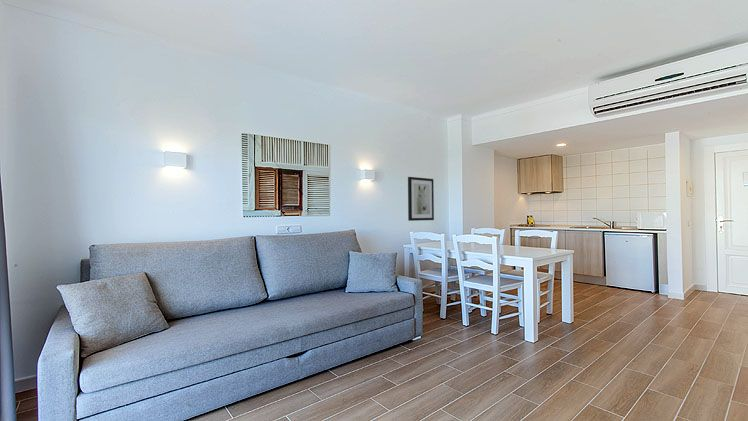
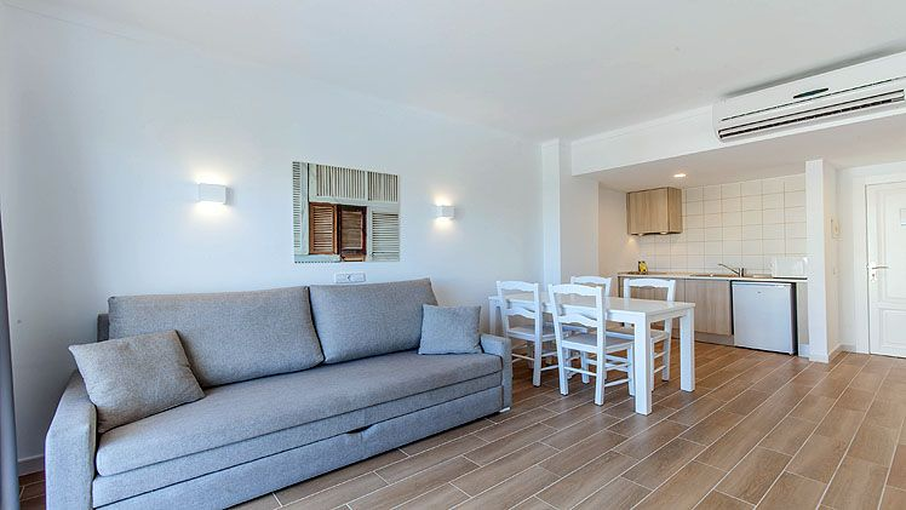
- wall art (421, 199)
